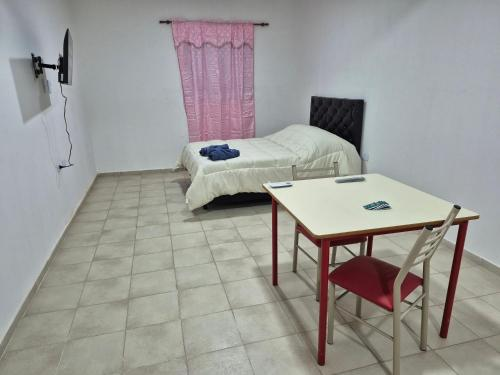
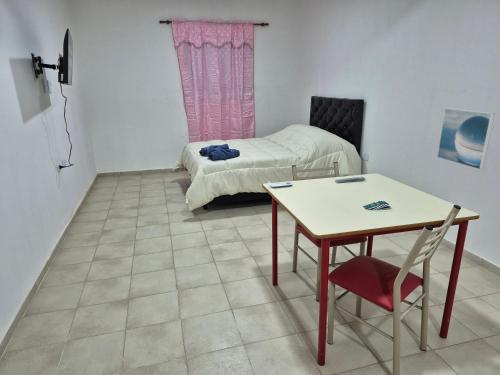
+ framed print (463, 137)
